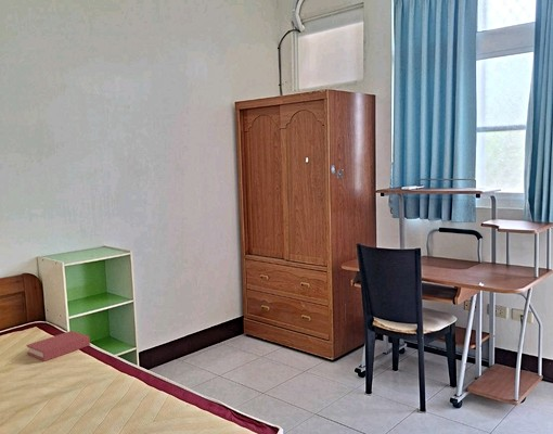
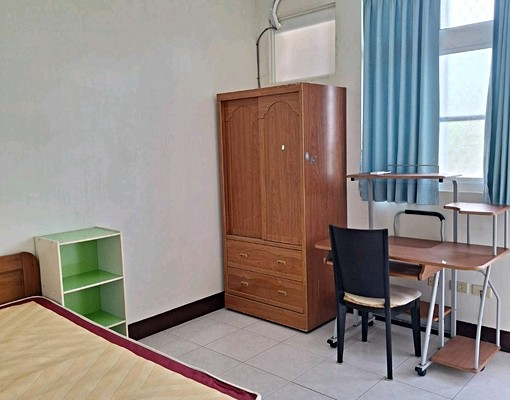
- book (59, 345)
